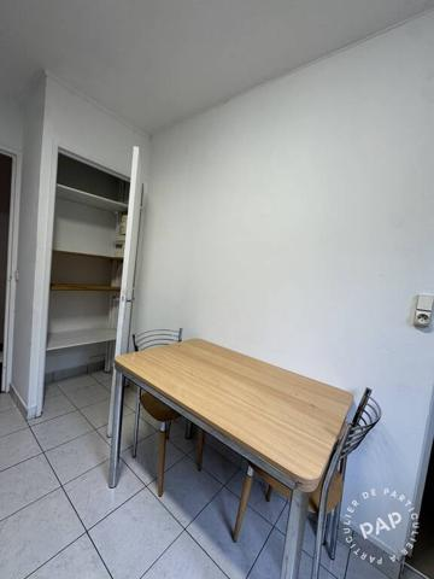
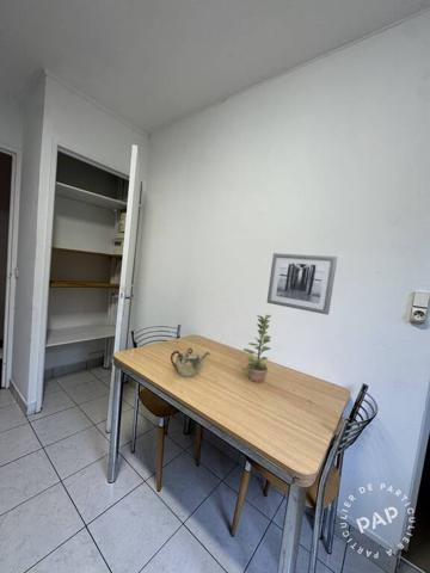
+ wall art (299, 282)
+ teapot (190, 361)
+ plant (258, 347)
